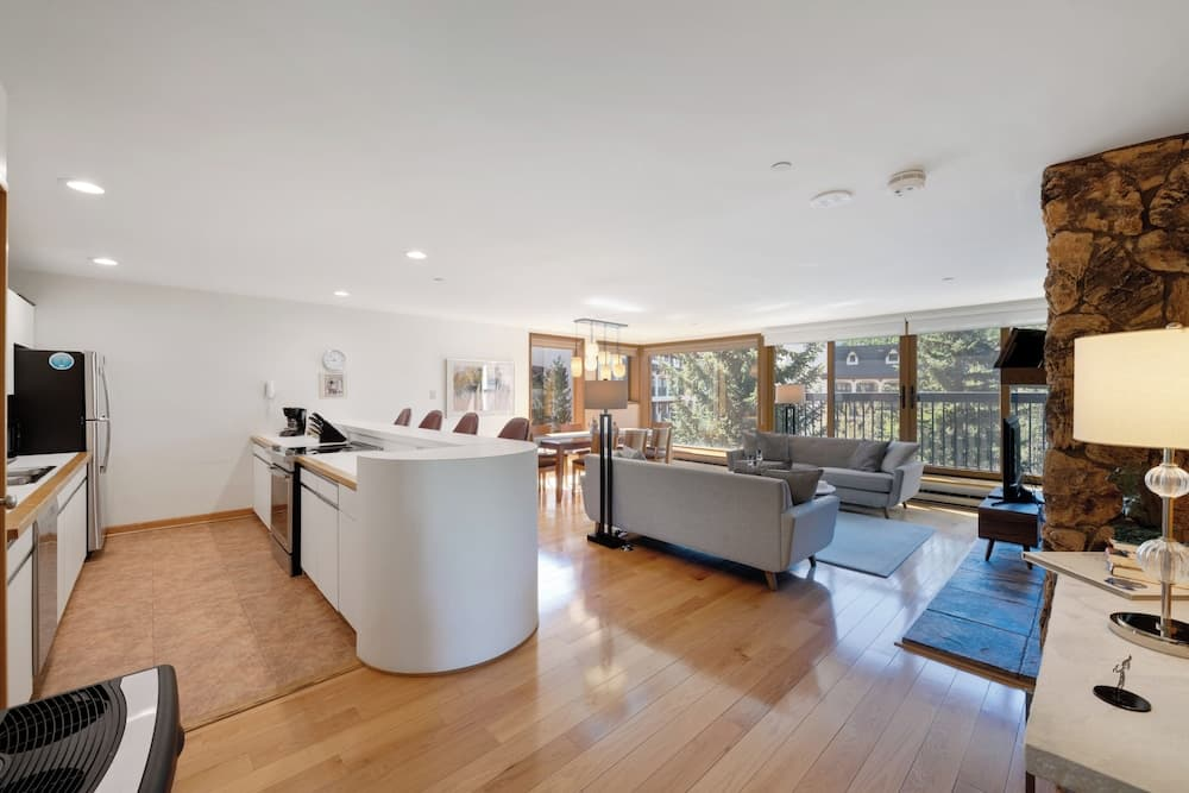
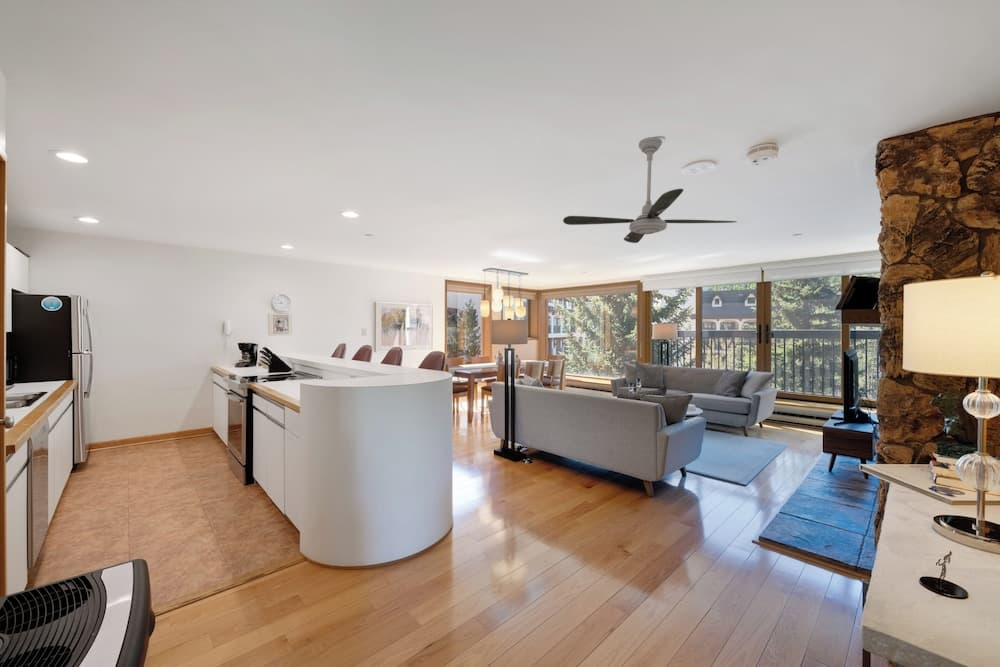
+ ceiling fan (648, 185)
